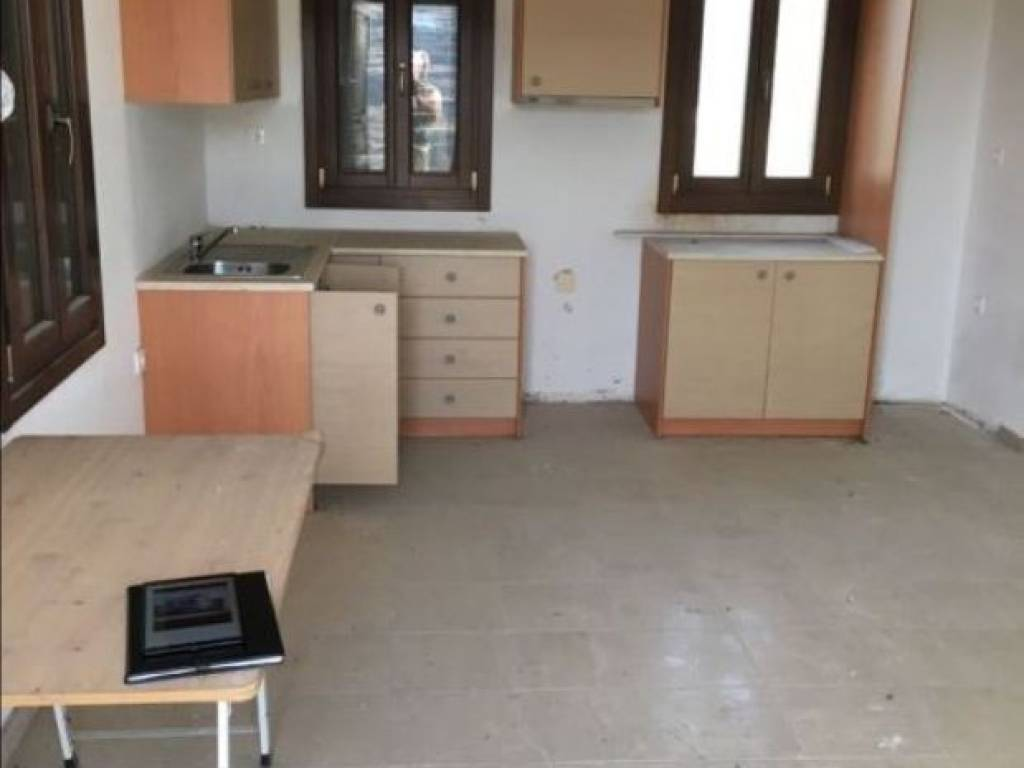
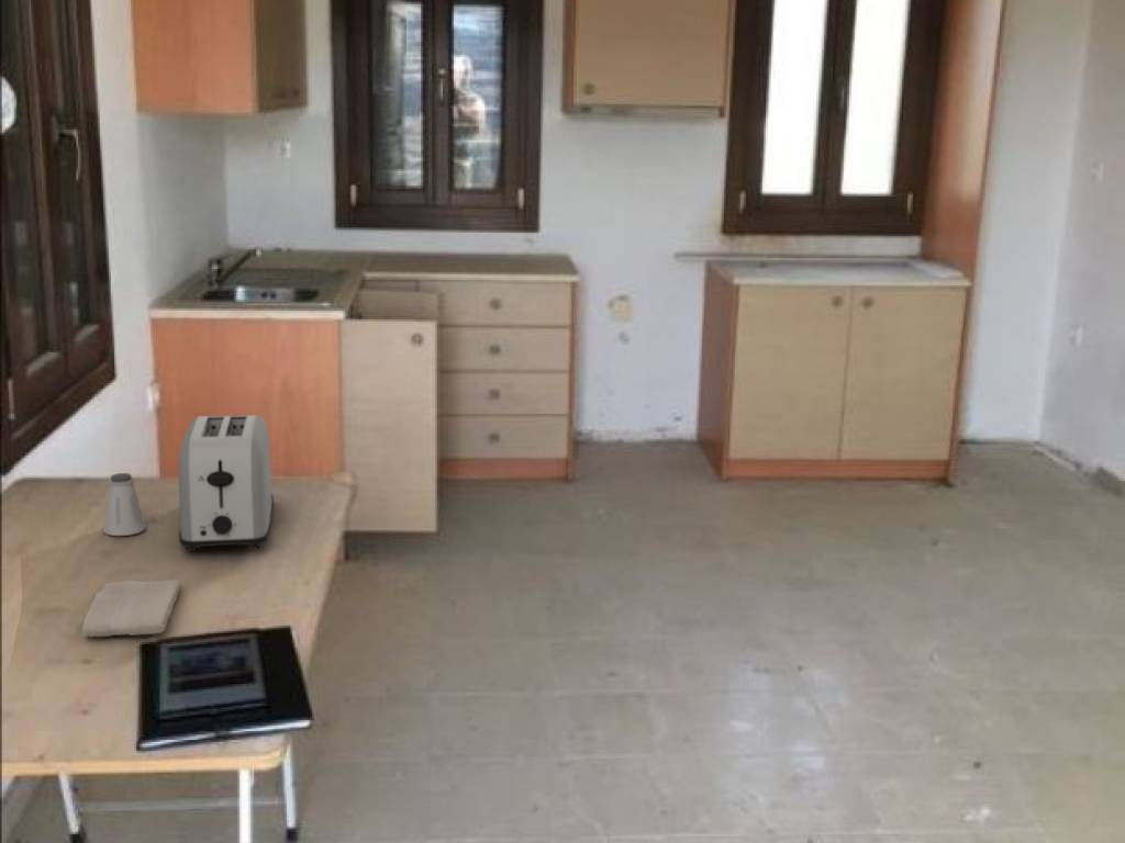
+ toaster (226, 476)
+ washcloth (133, 606)
+ saltshaker (122, 502)
